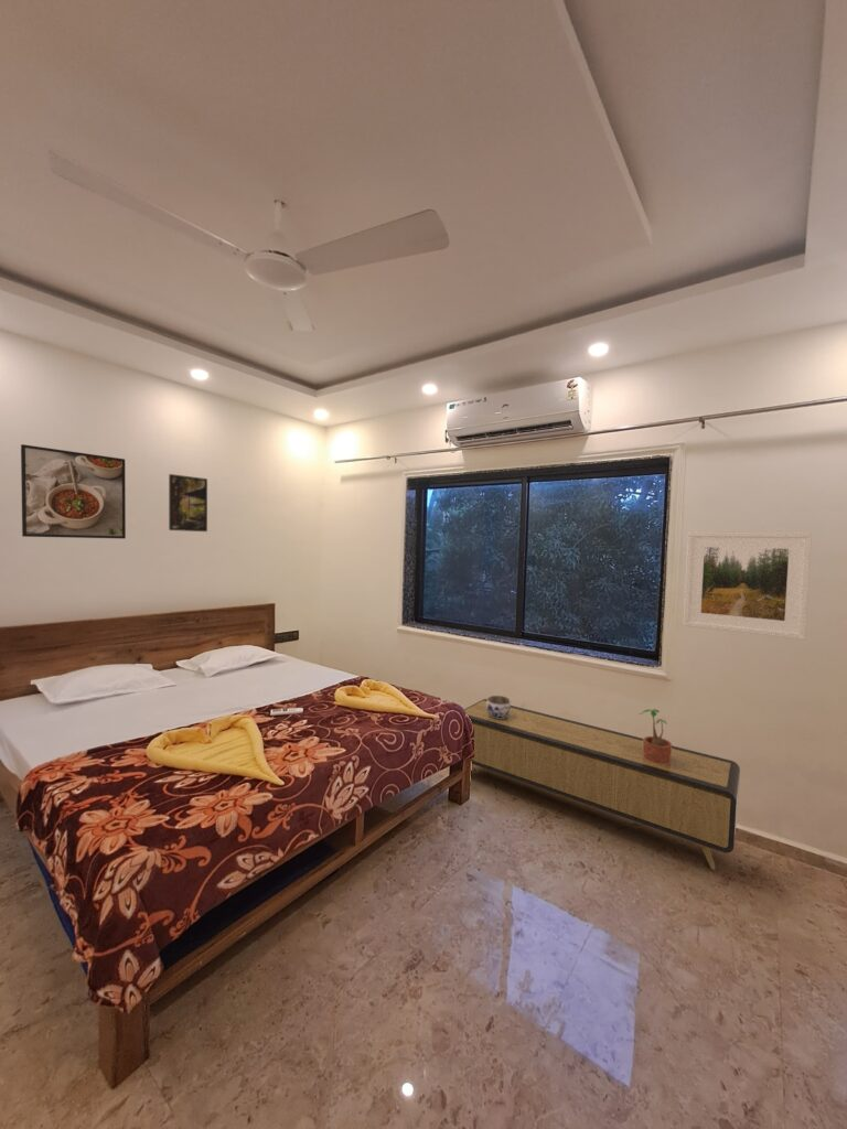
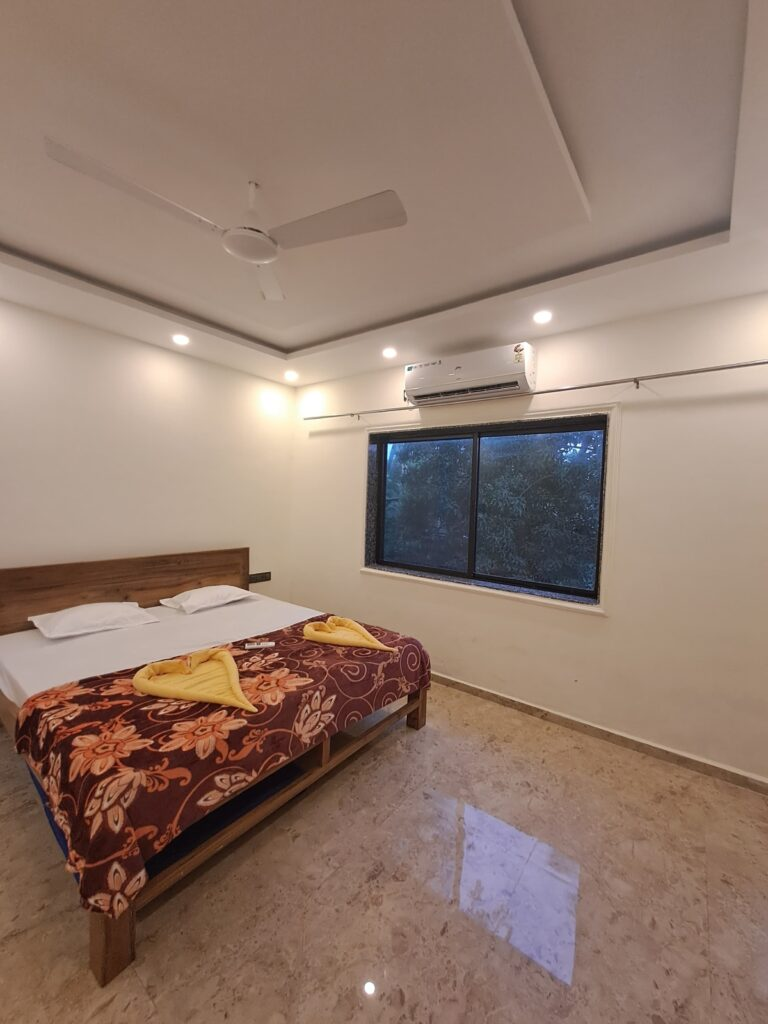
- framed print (189, 504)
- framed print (742, 582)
- jar (498, 707)
- storage bench (578, 768)
- potted plant (654, 733)
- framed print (76, 495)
